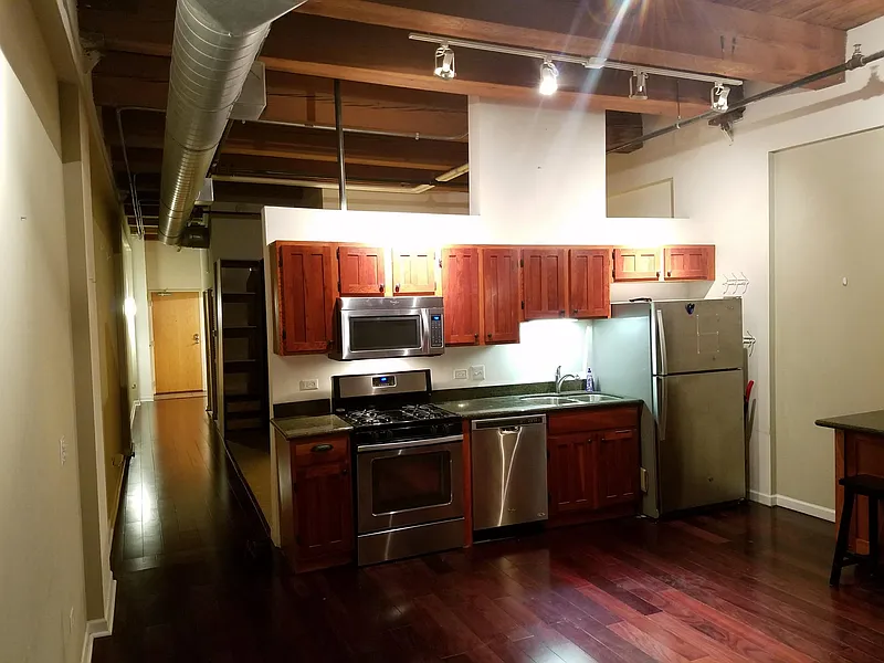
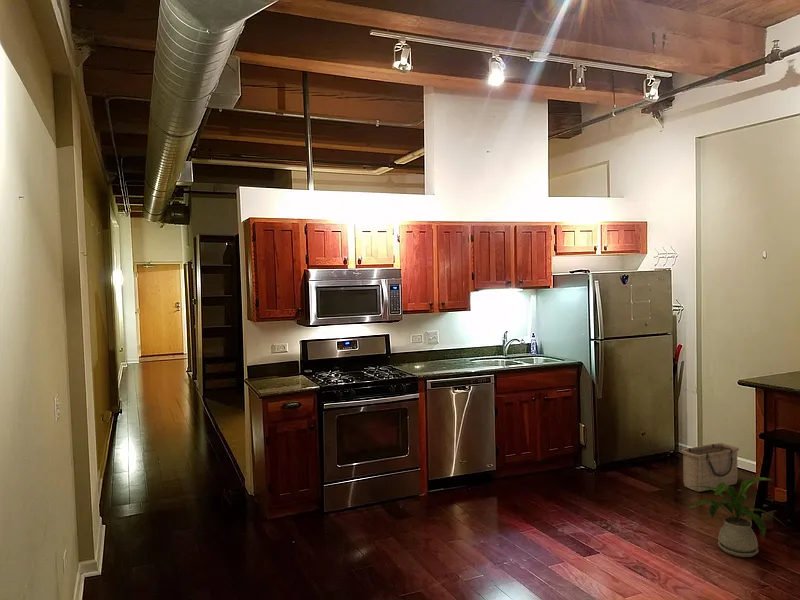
+ house plant (732, 508)
+ basket (710, 466)
